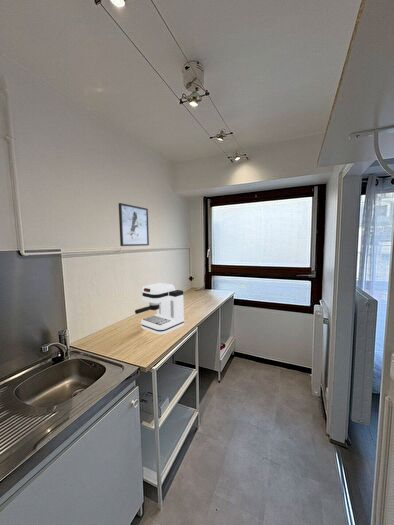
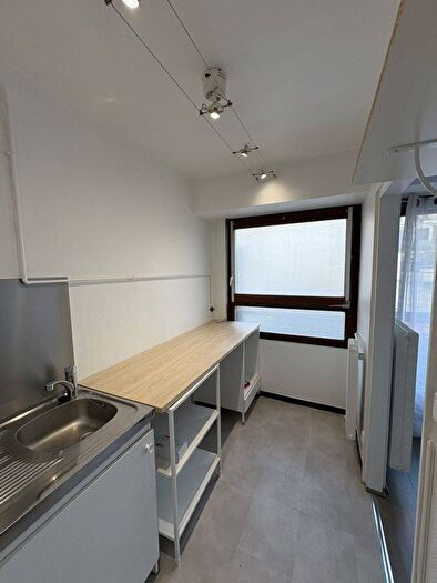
- coffee maker (160, 307)
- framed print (135, 226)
